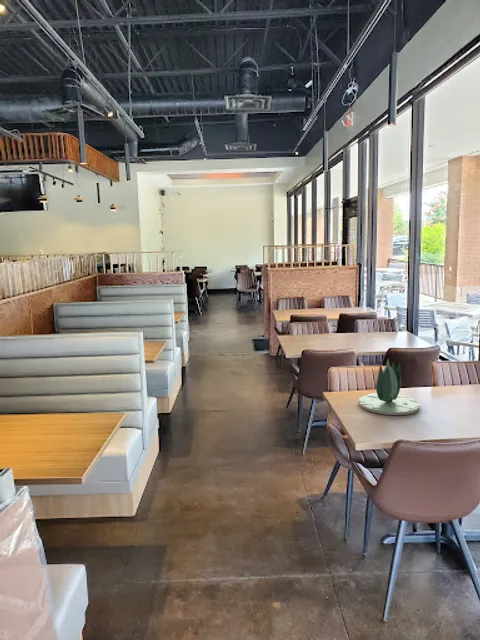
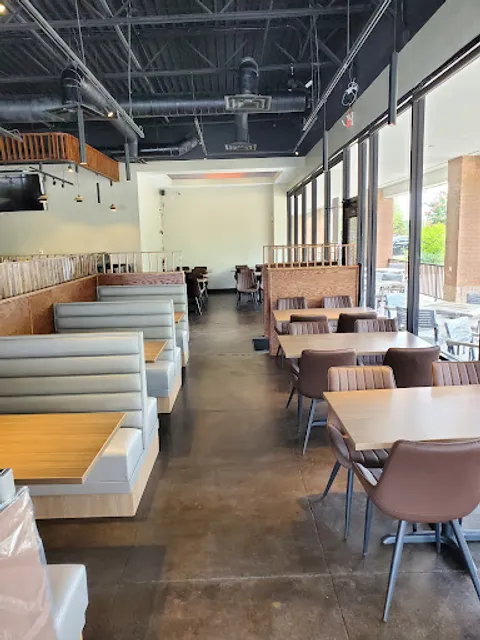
- succulent plant (389, 382)
